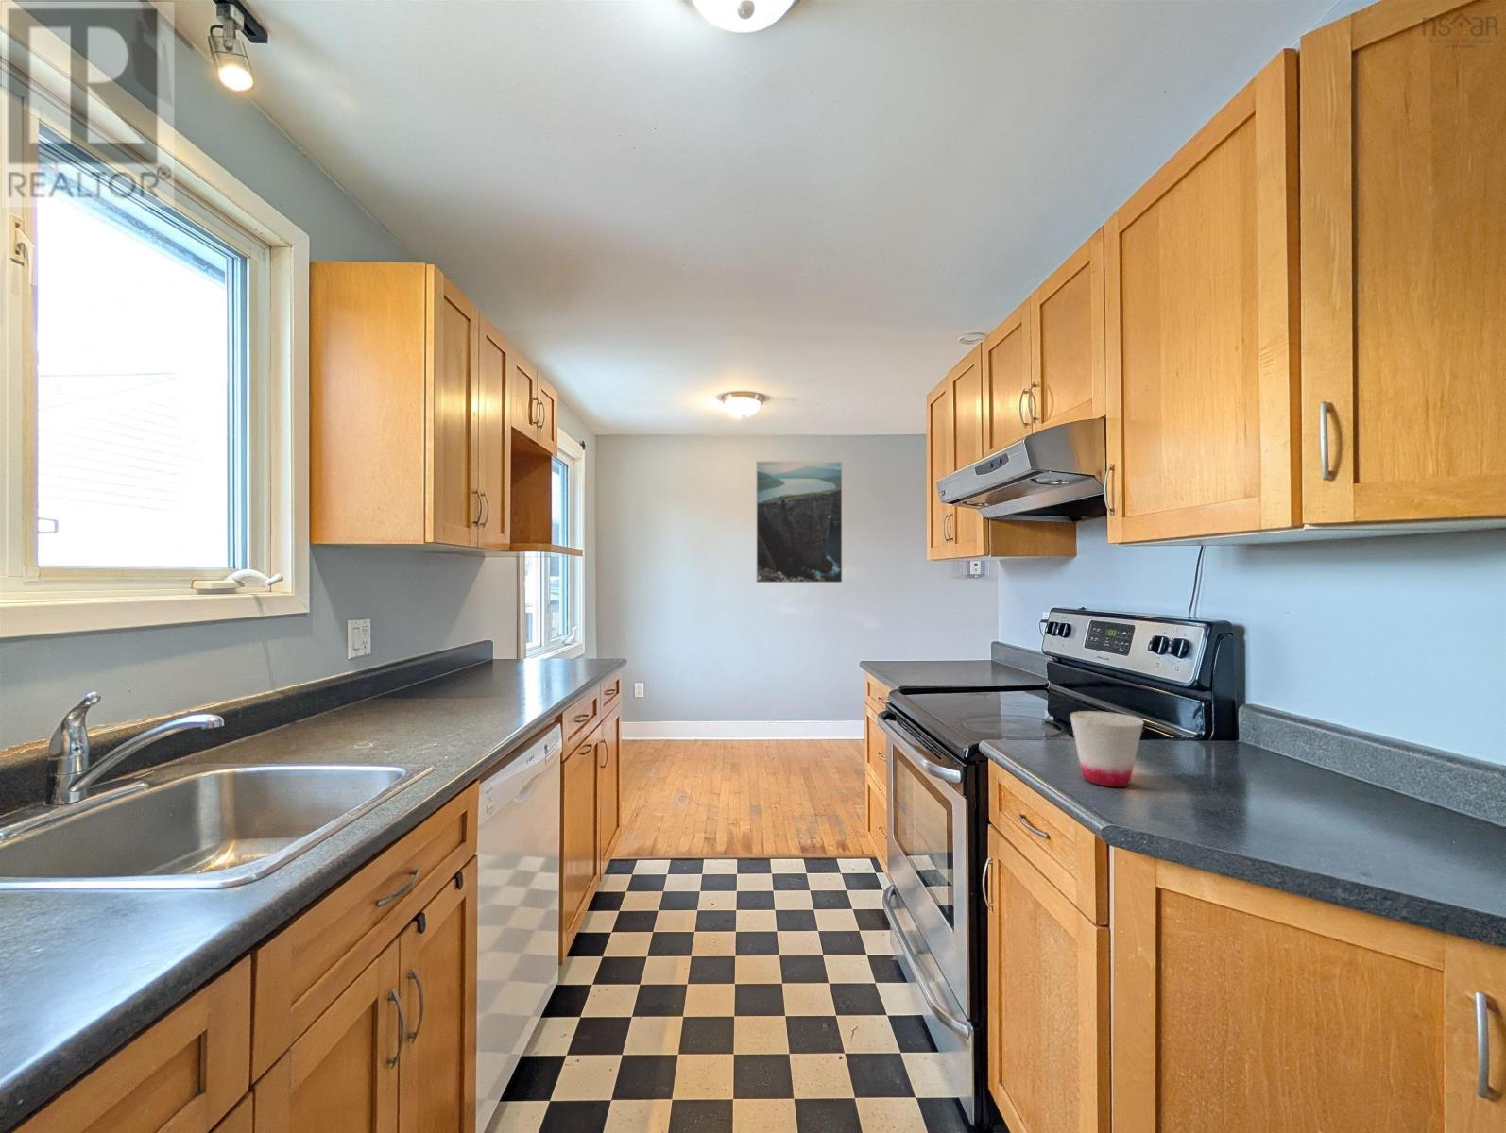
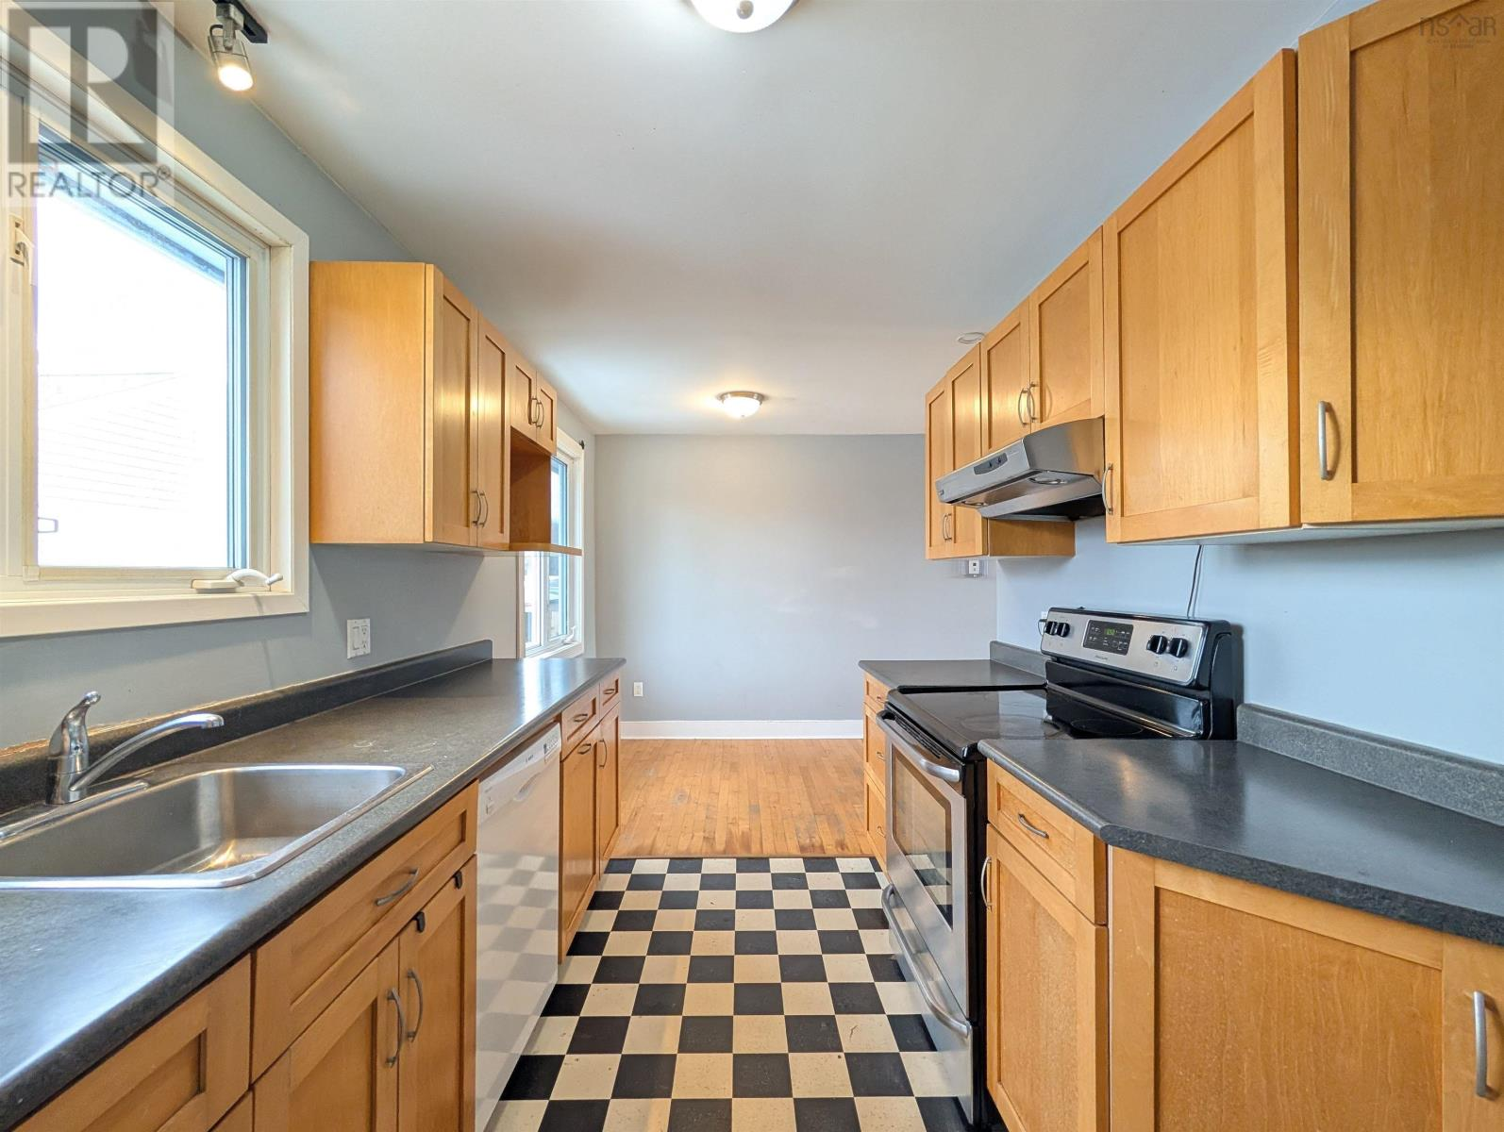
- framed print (799, 521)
- cup (1106, 749)
